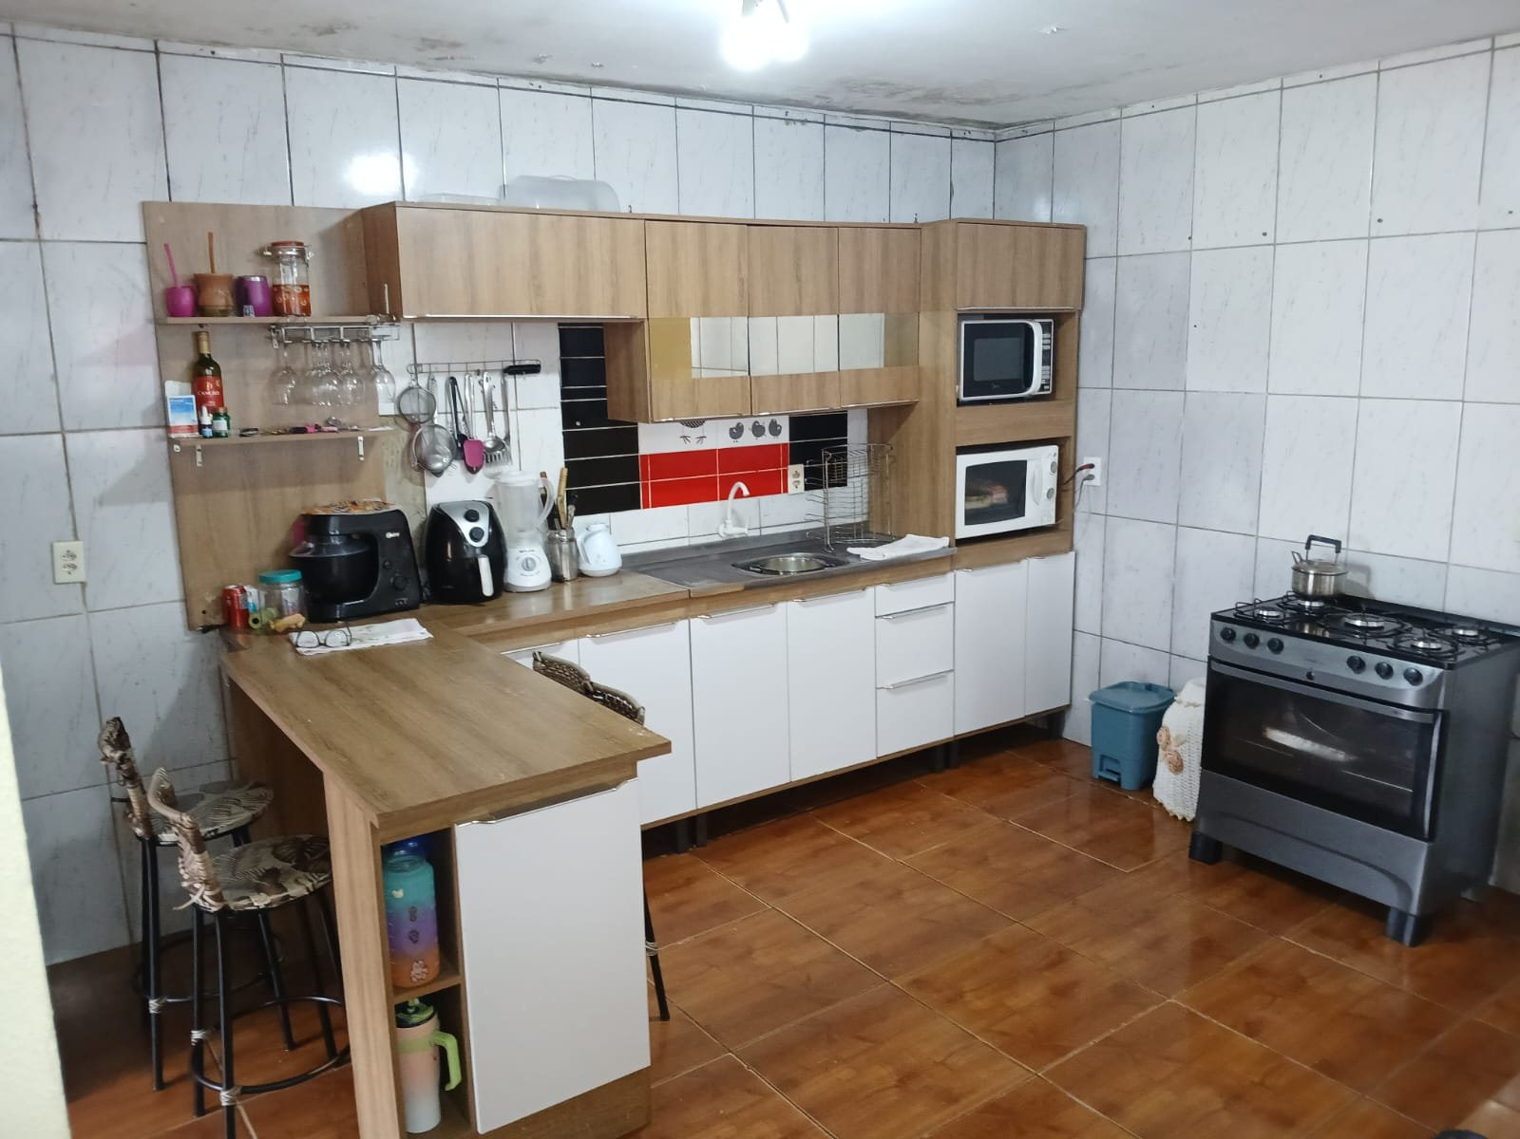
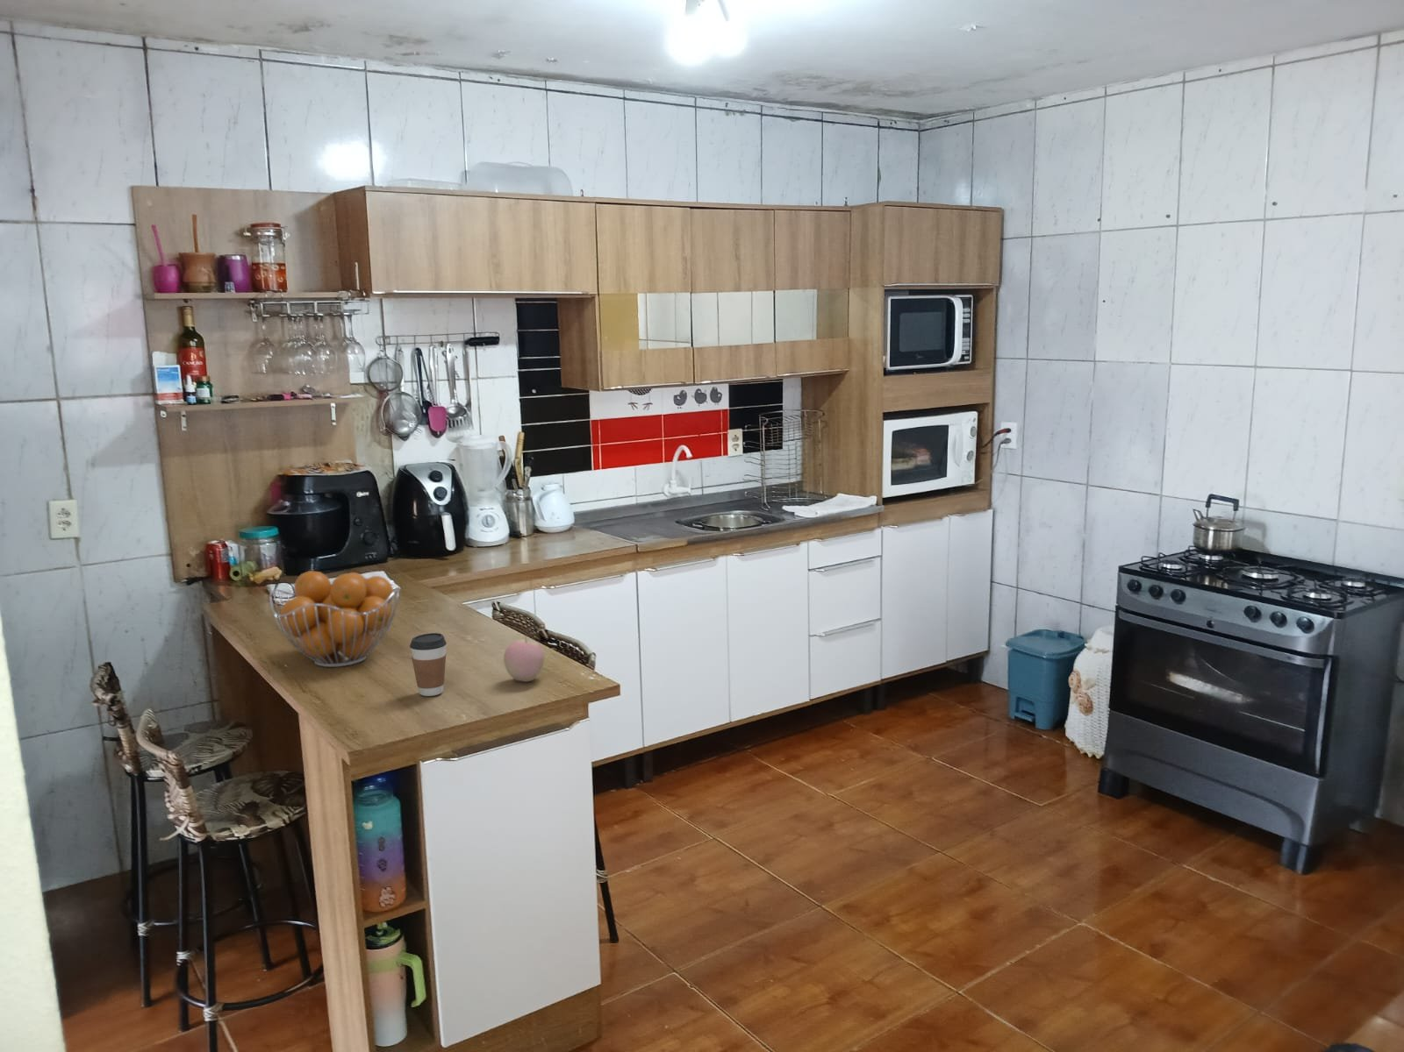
+ fruit basket (337, 616)
+ apple (524, 658)
+ coffee cup (429, 664)
